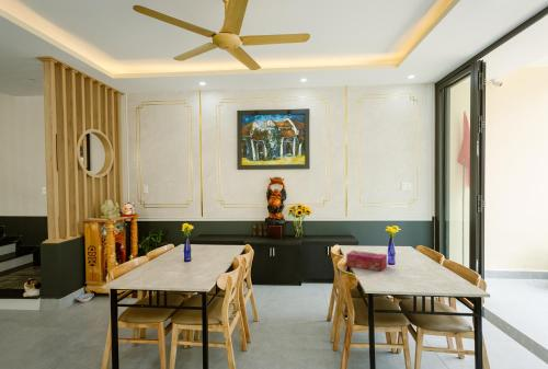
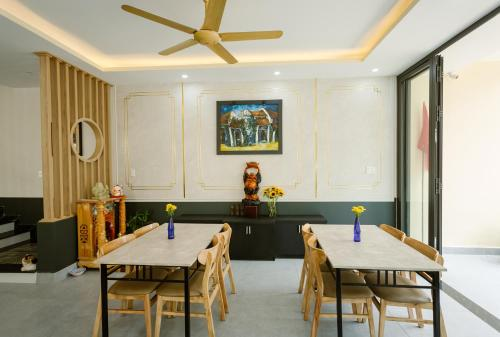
- tissue box (366, 260)
